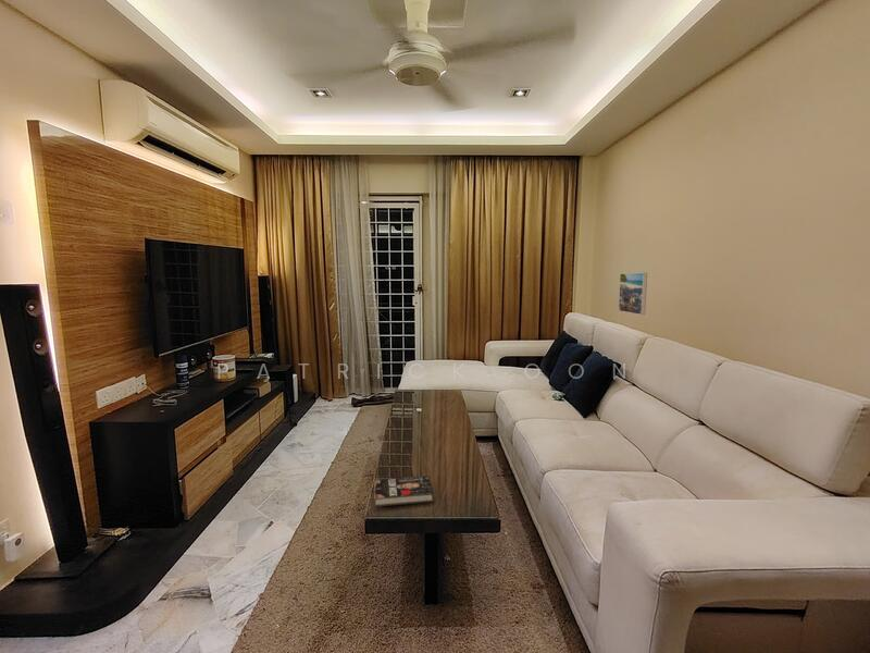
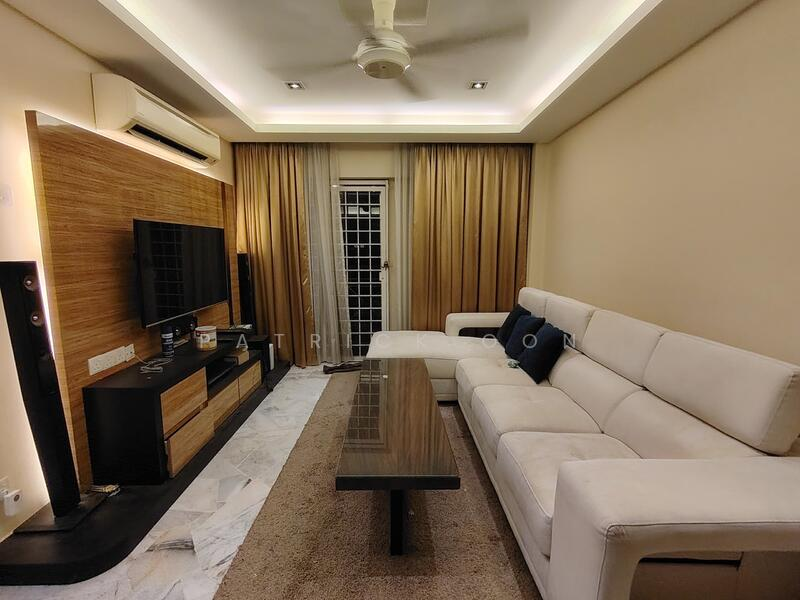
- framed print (632, 293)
- book (402, 490)
